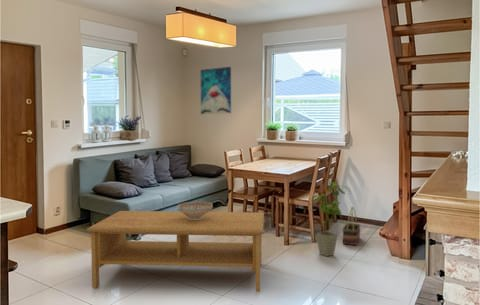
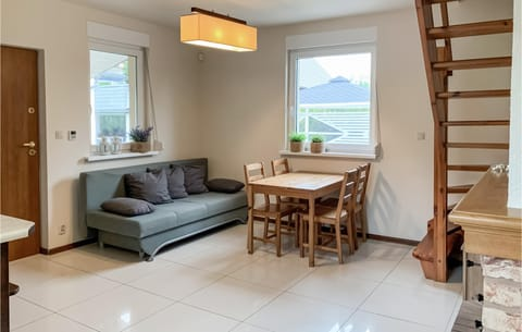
- wall art (215, 91)
- house plant (331, 218)
- coffee table (183, 247)
- decorative bowl (195, 211)
- basket (351, 224)
